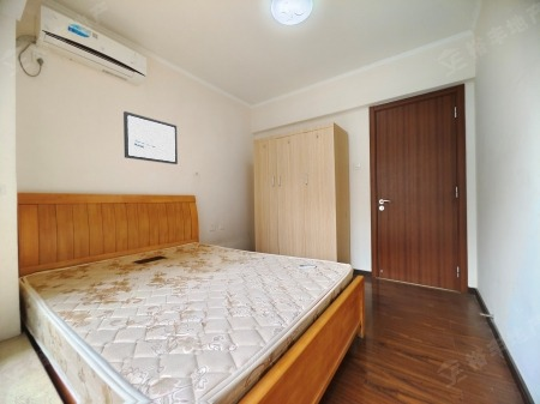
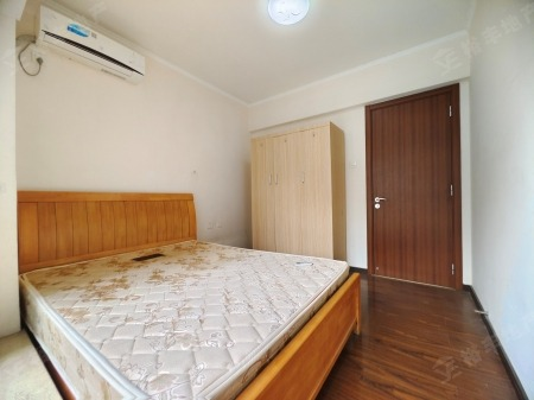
- wall art (152, 140)
